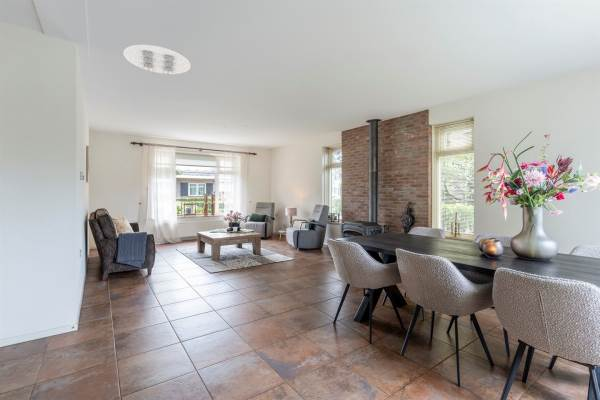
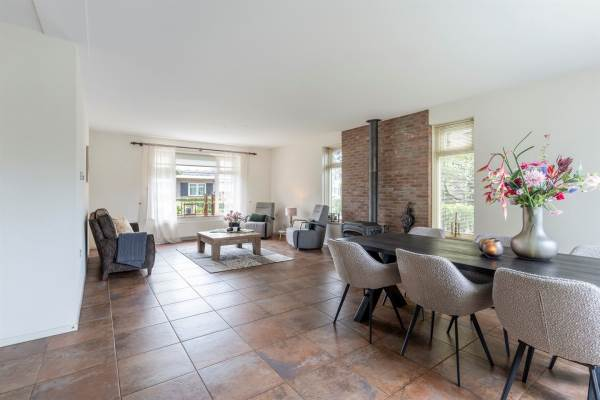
- ceiling light (158, 64)
